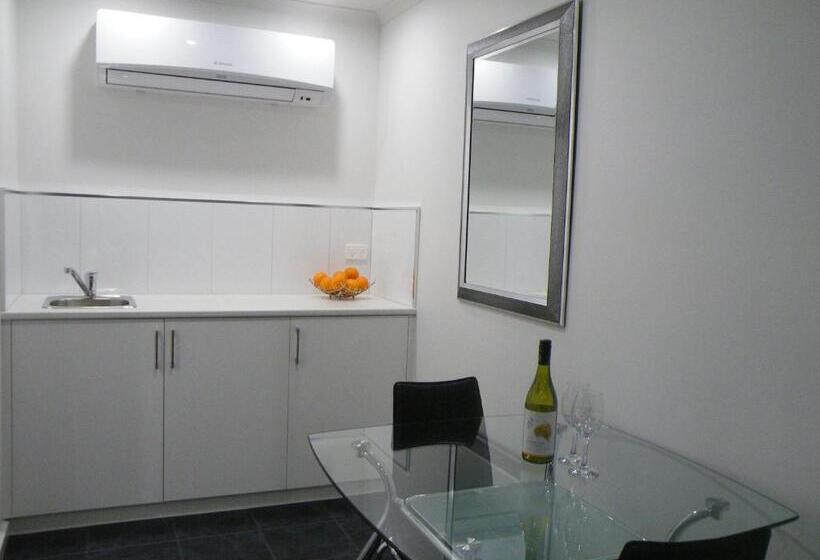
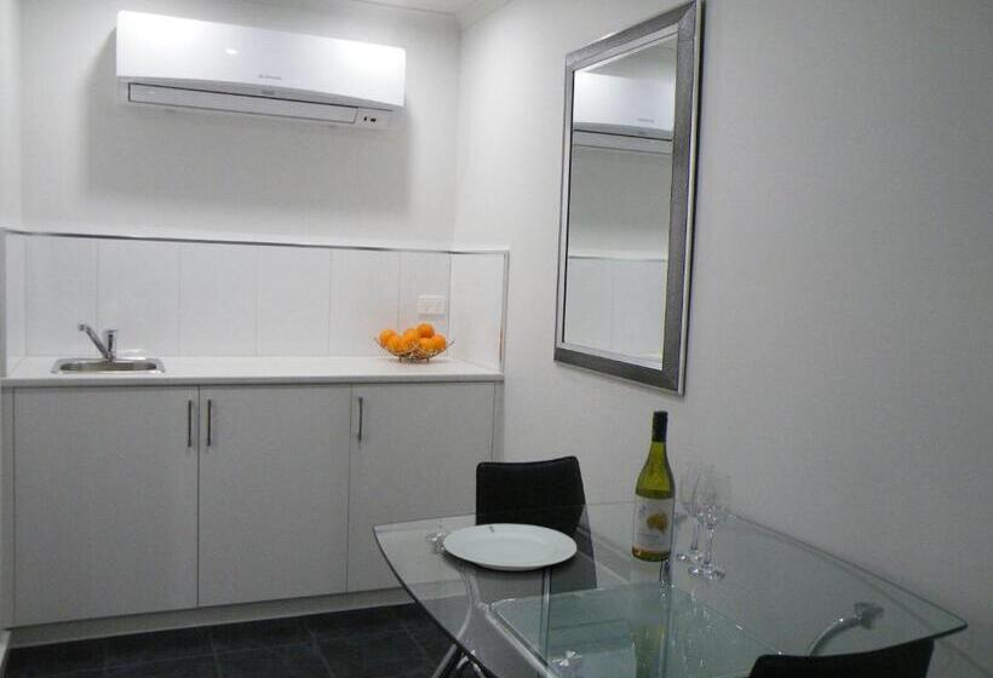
+ chinaware (509, 548)
